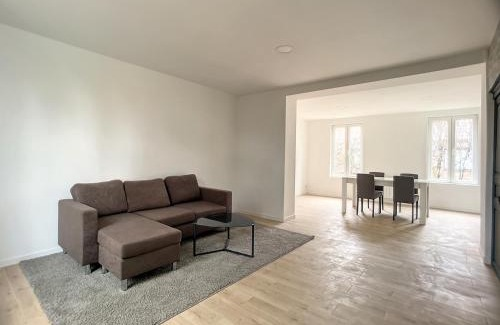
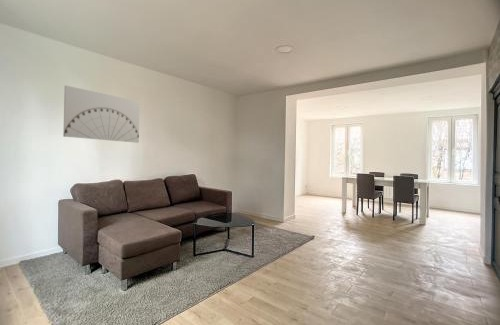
+ wall art (105, 117)
